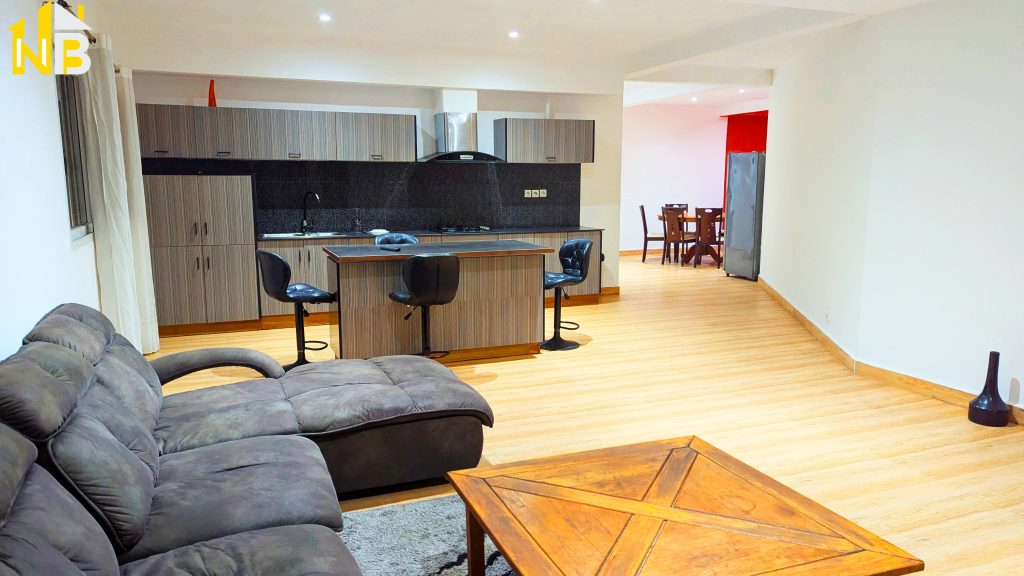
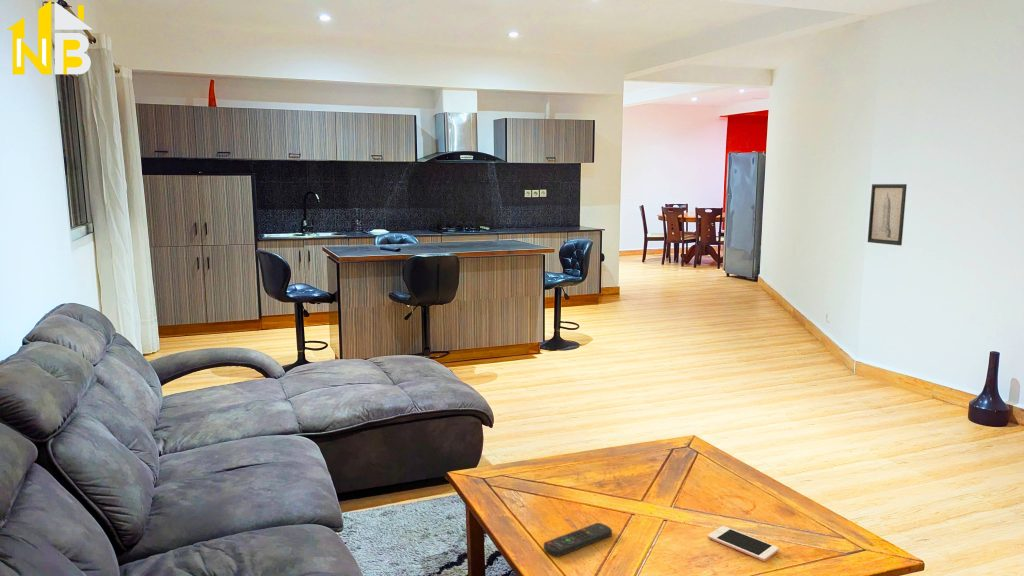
+ wall art (886, 214)
+ cell phone (742, 542)
+ remote control (578, 538)
